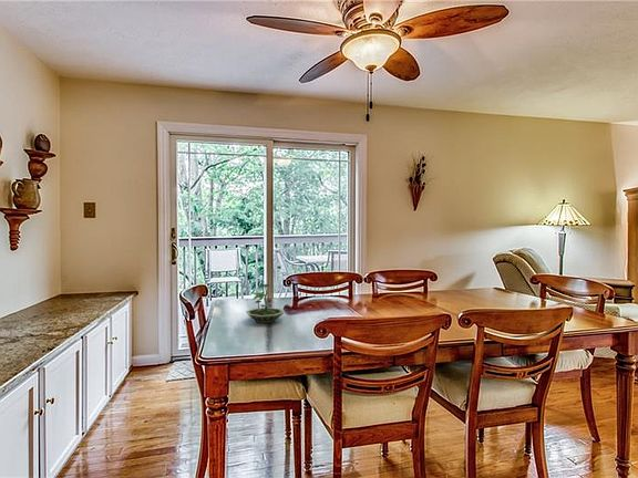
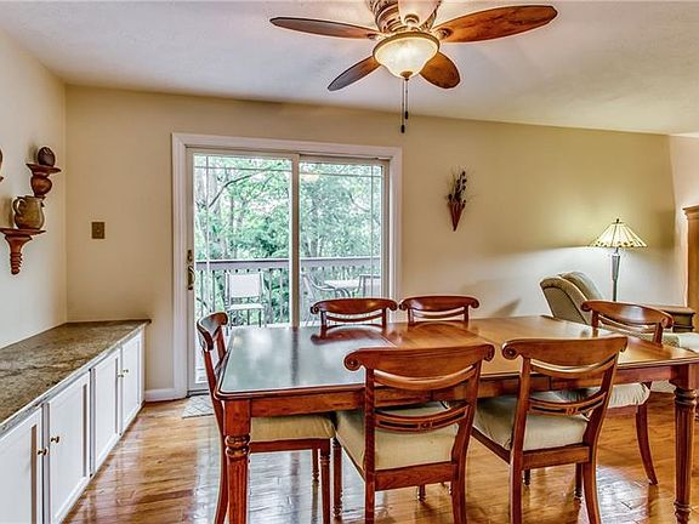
- terrarium (265, 290)
